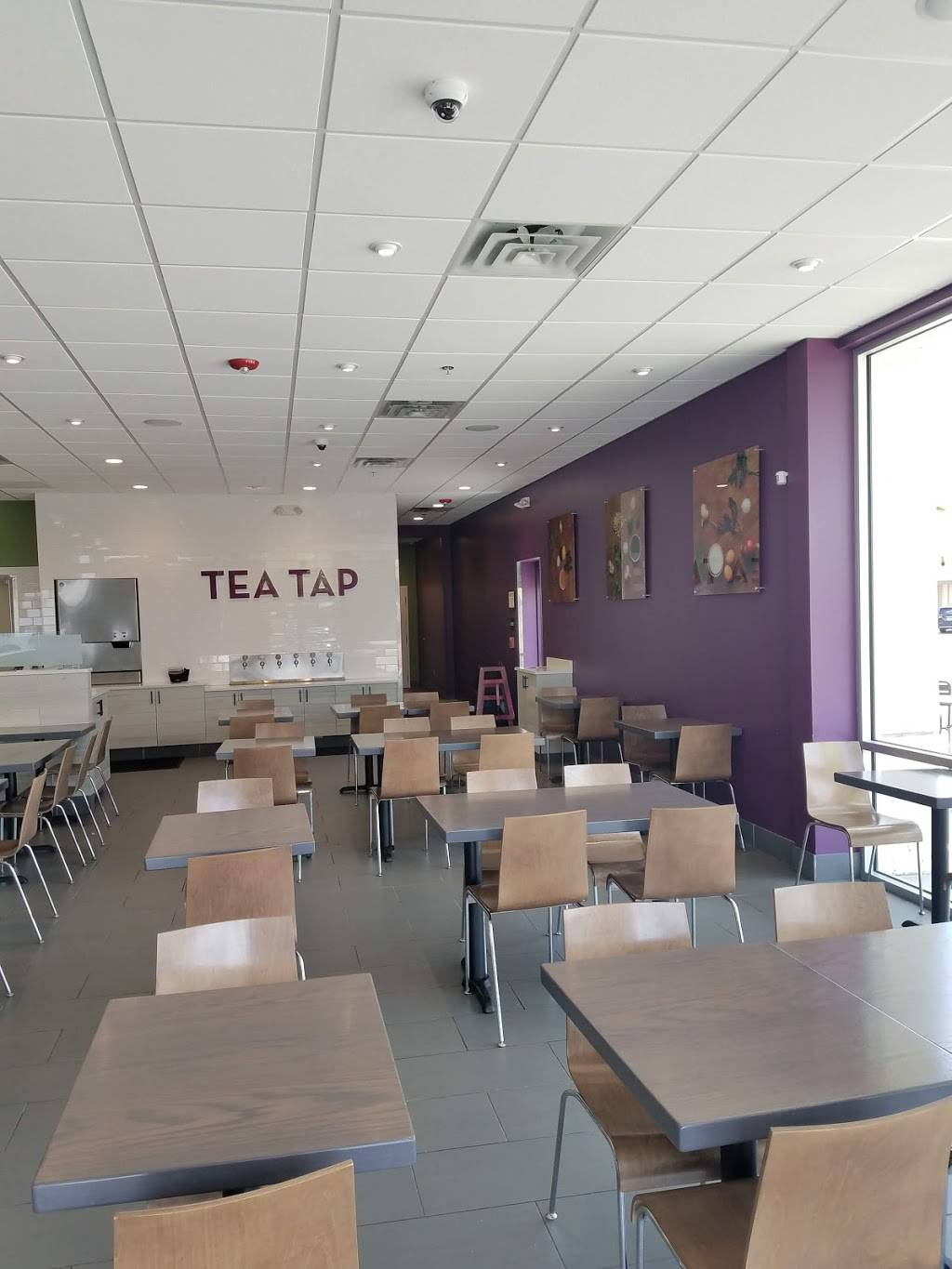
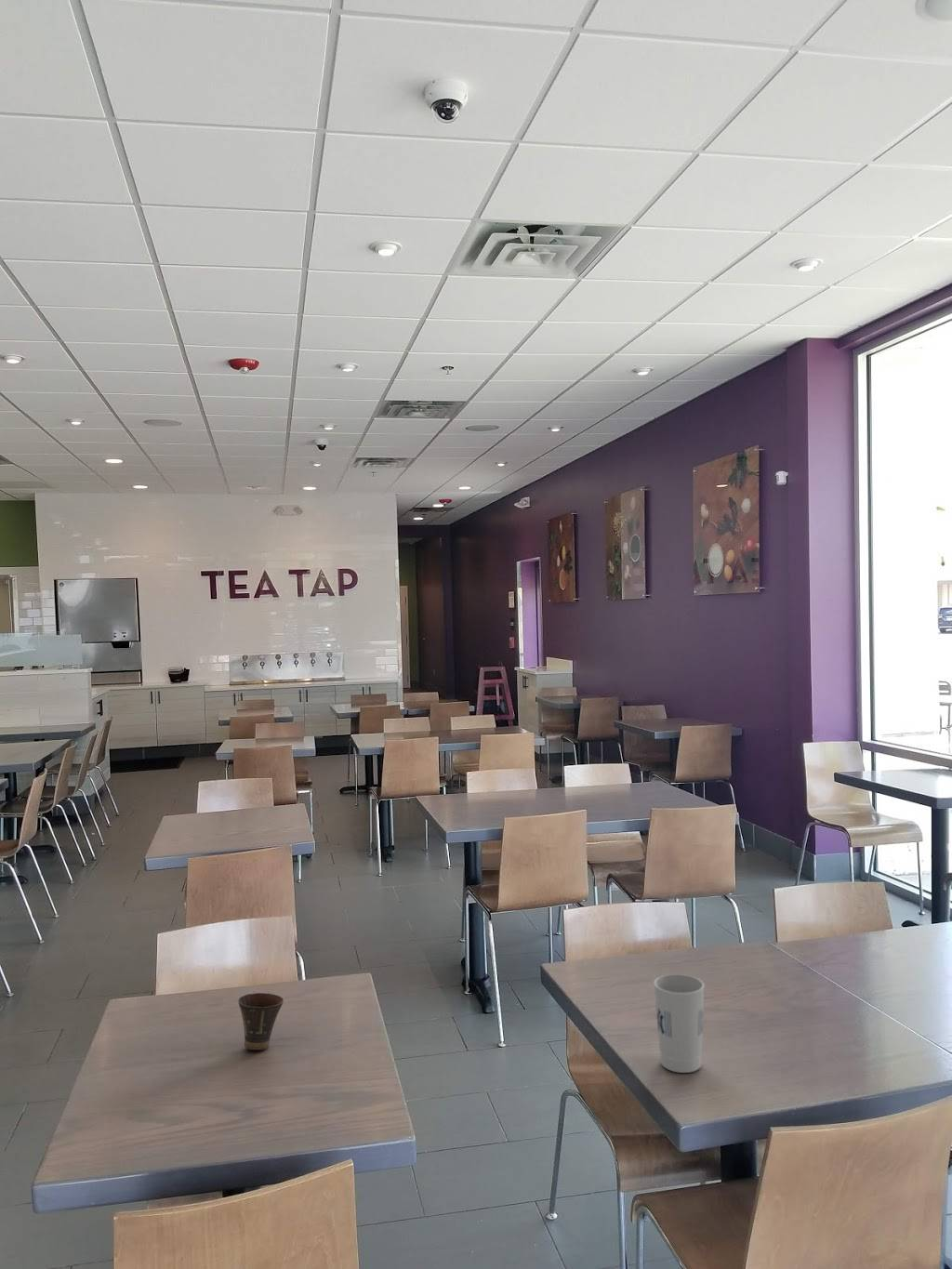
+ cup (261, 1021)
+ cup (680, 1024)
